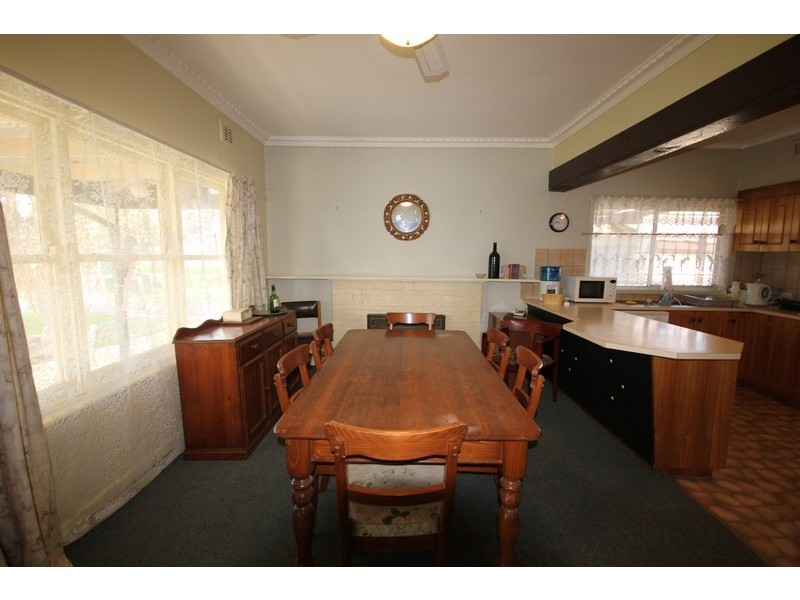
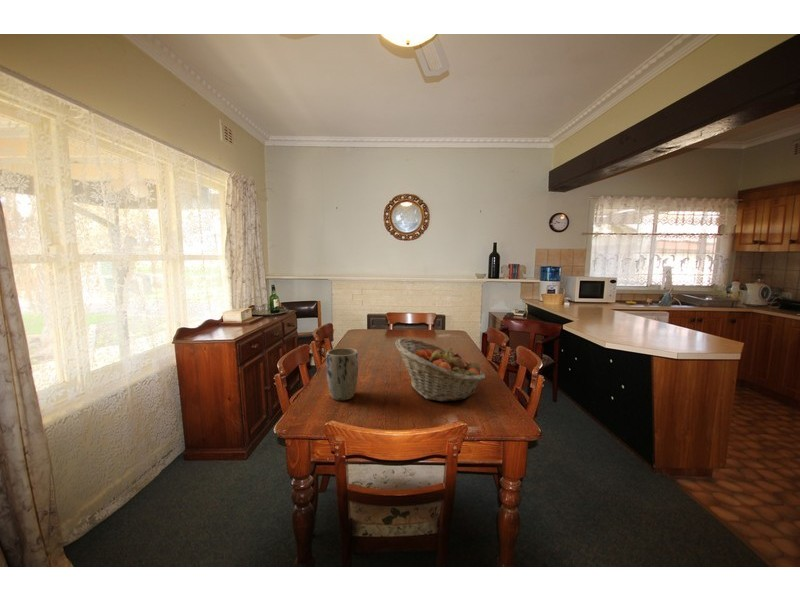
+ fruit basket (437, 365)
+ plant pot (342, 374)
